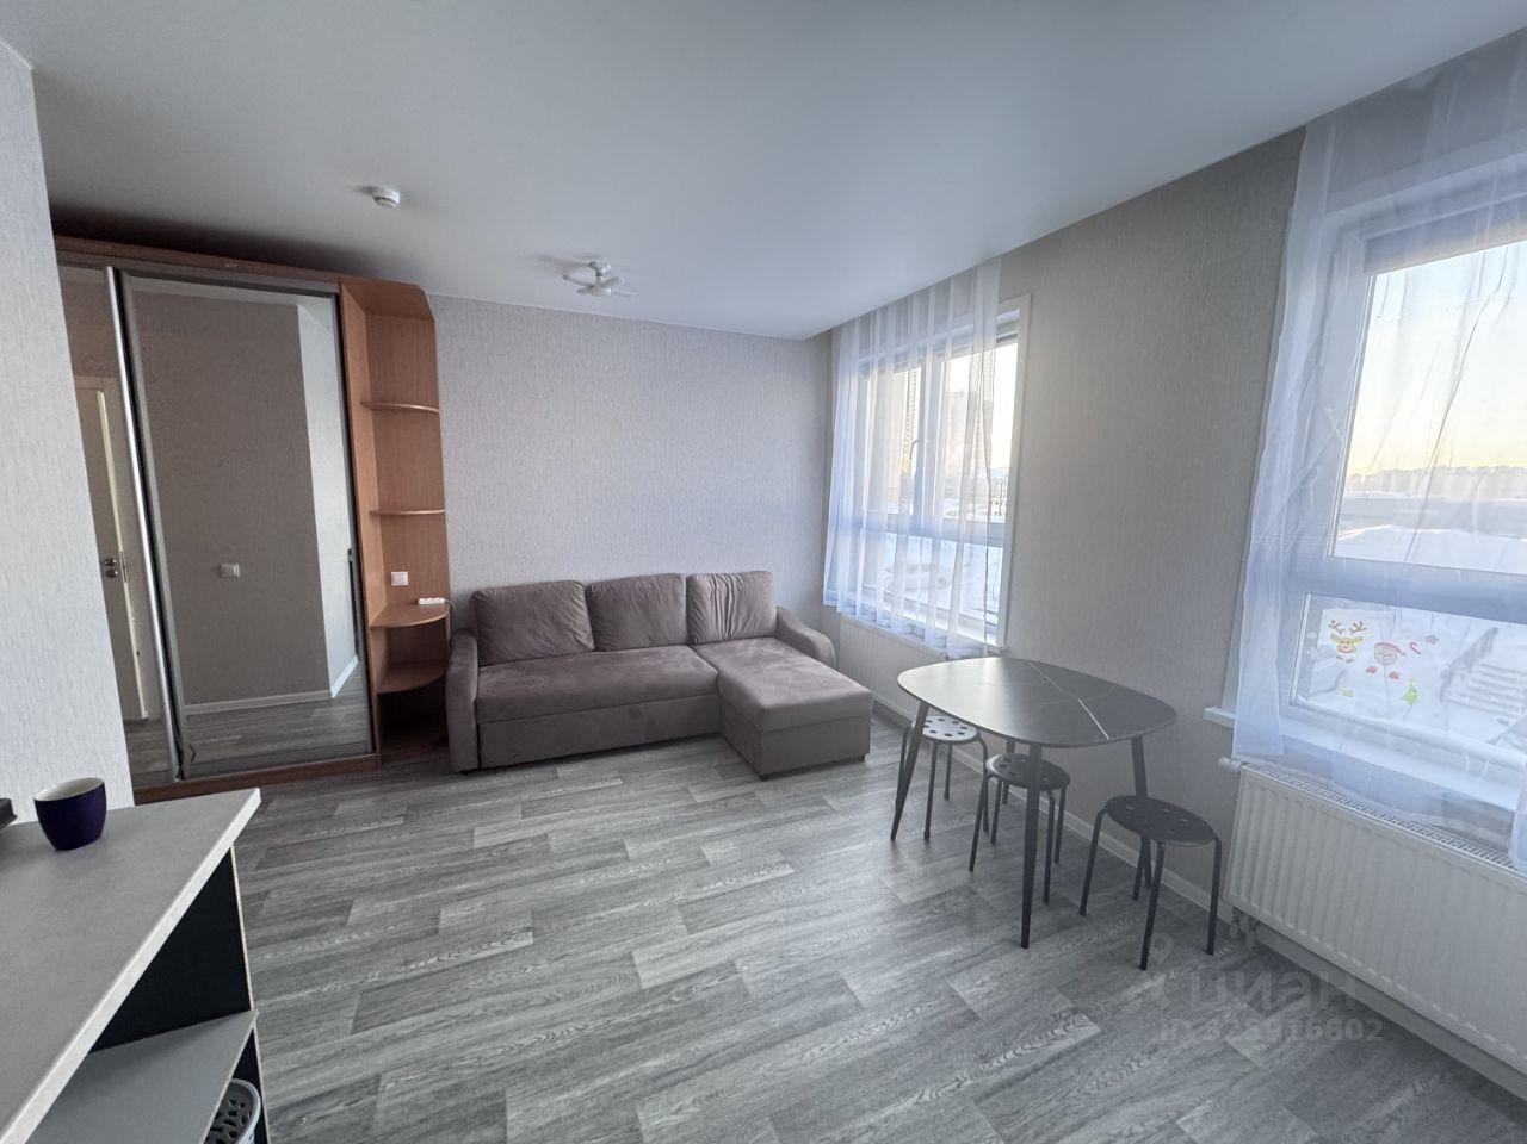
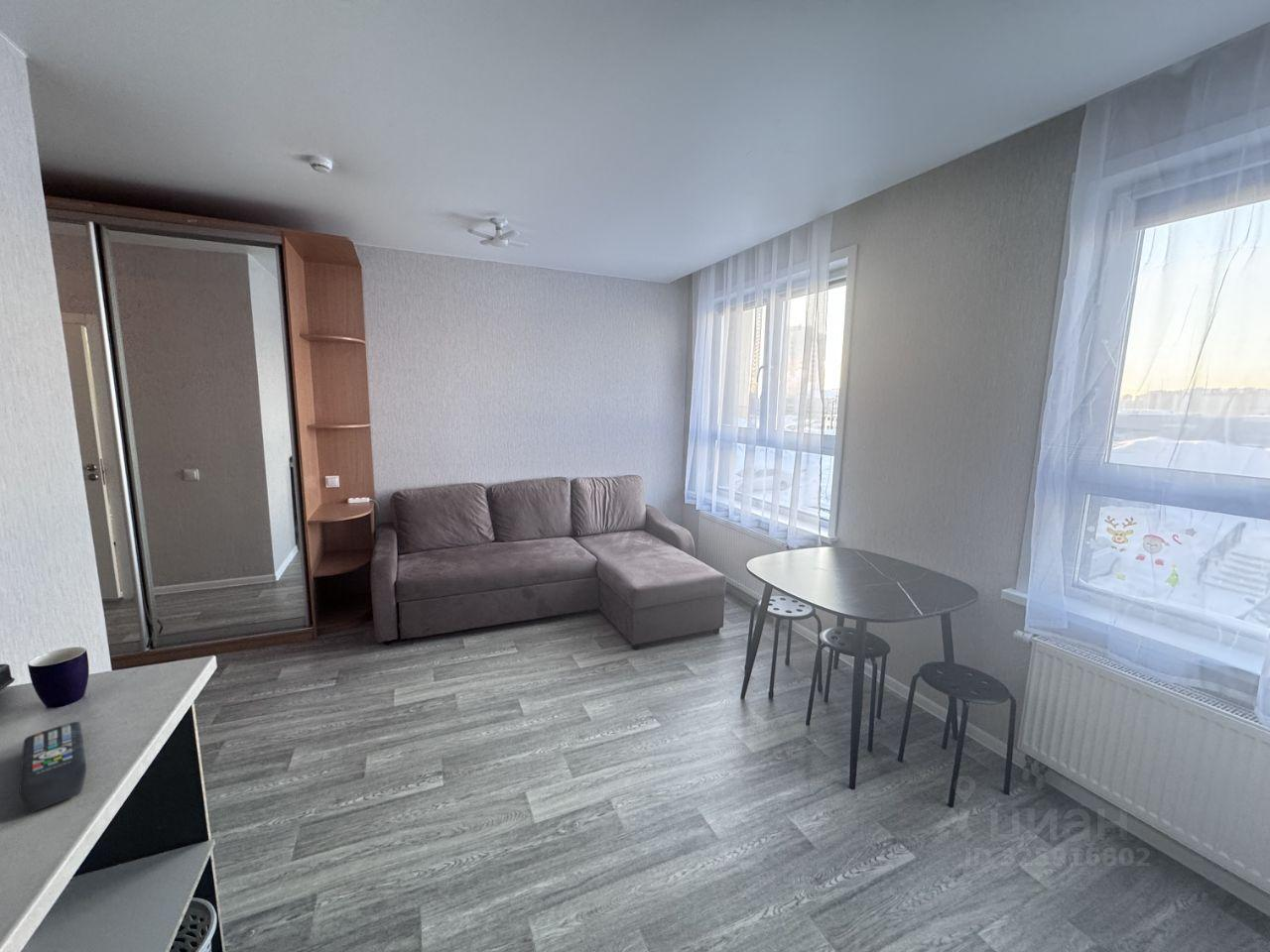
+ remote control (54, 758)
